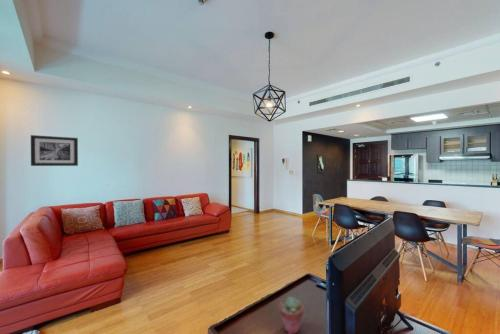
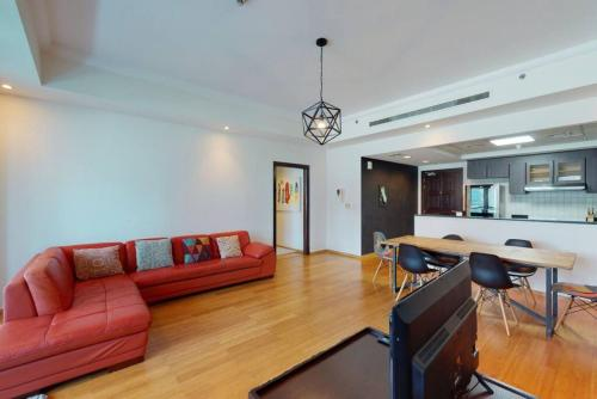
- potted succulent (291, 312)
- wall art (55, 151)
